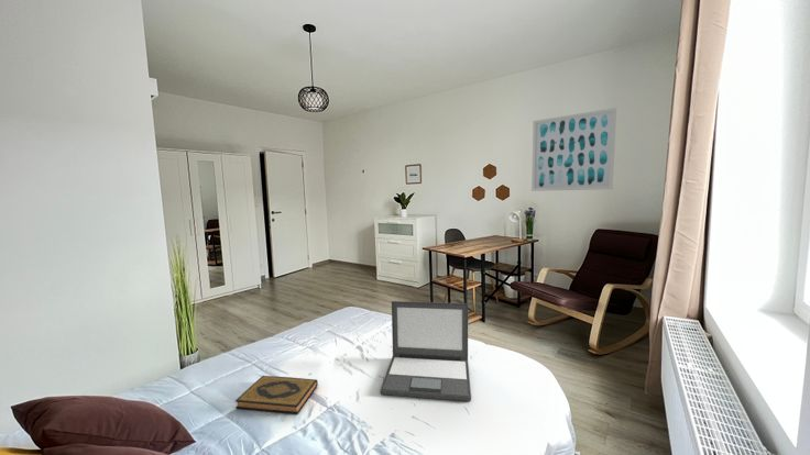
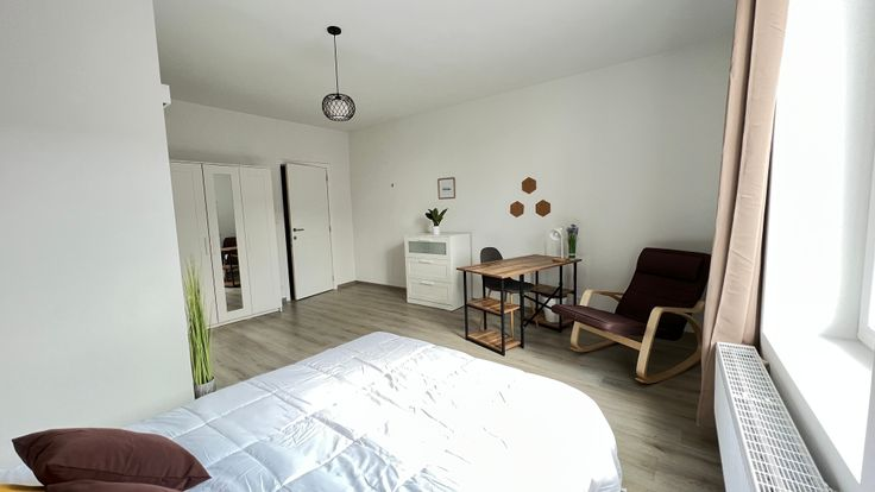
- hardback book (278, 392)
- wall art (570, 153)
- laptop (427, 345)
